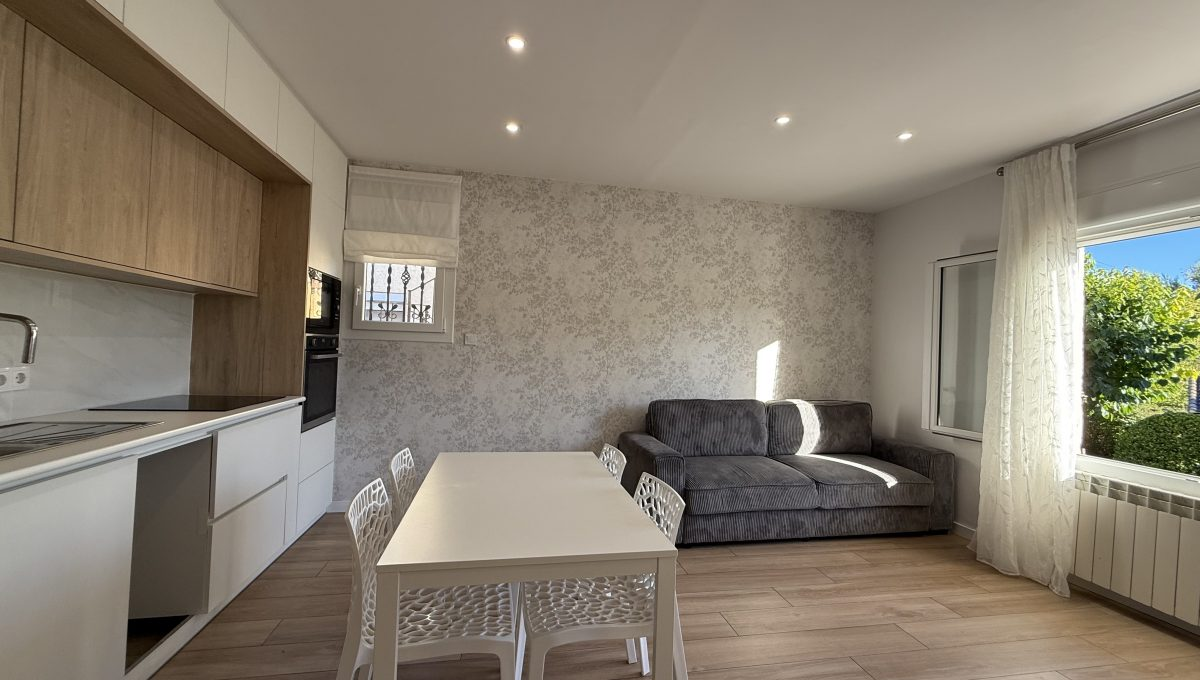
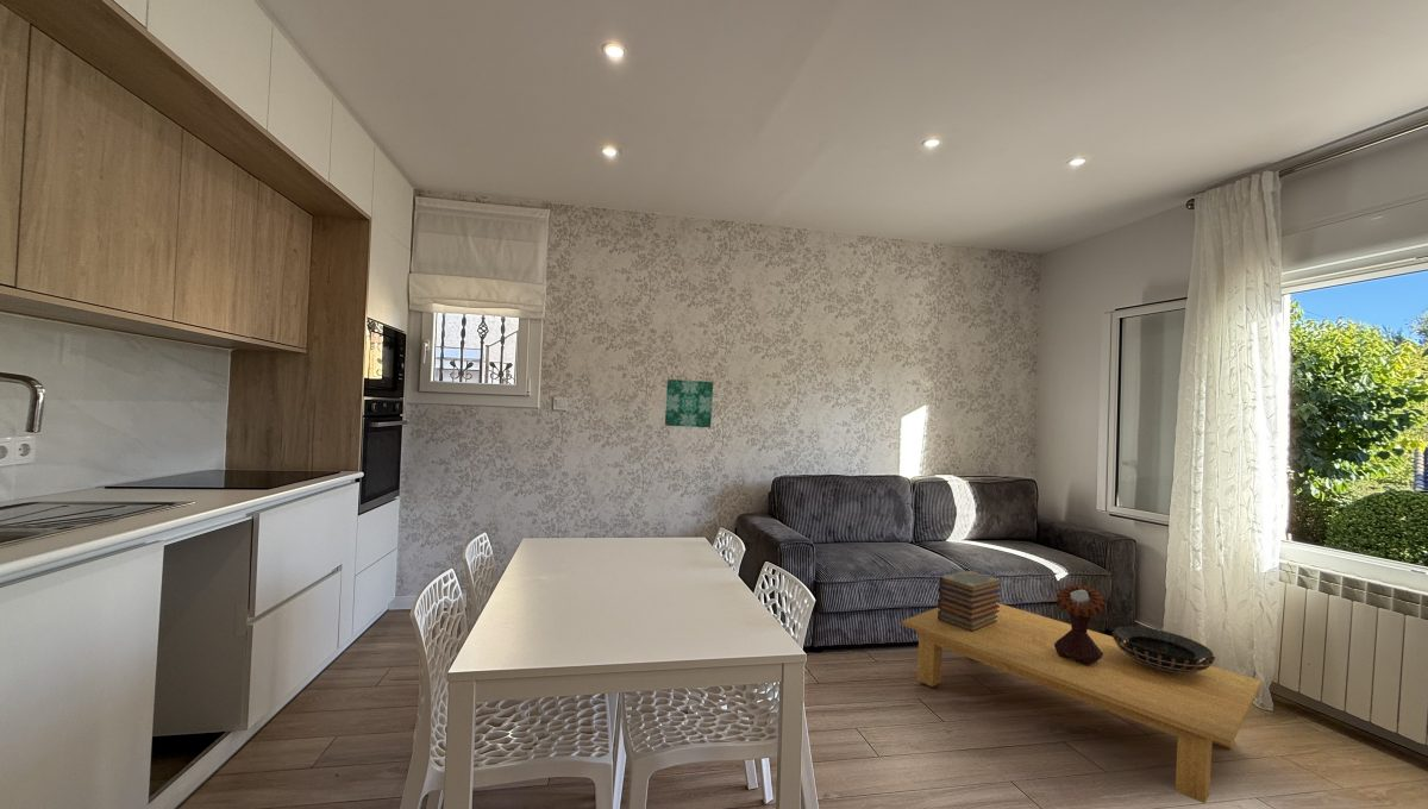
+ mushroom (1079, 622)
+ decorative bowl (1161, 652)
+ wall art (689, 403)
+ coffee table (1063, 678)
+ book stack (969, 598)
